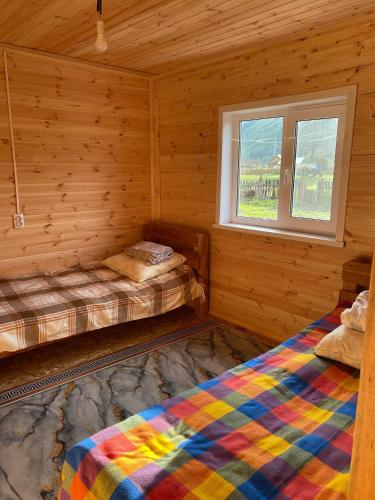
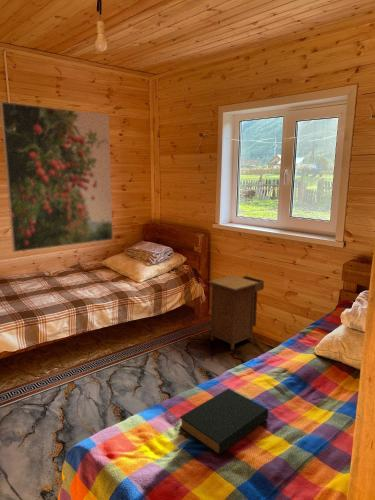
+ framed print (63, 179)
+ nightstand (237, 309)
+ hardback book (224, 418)
